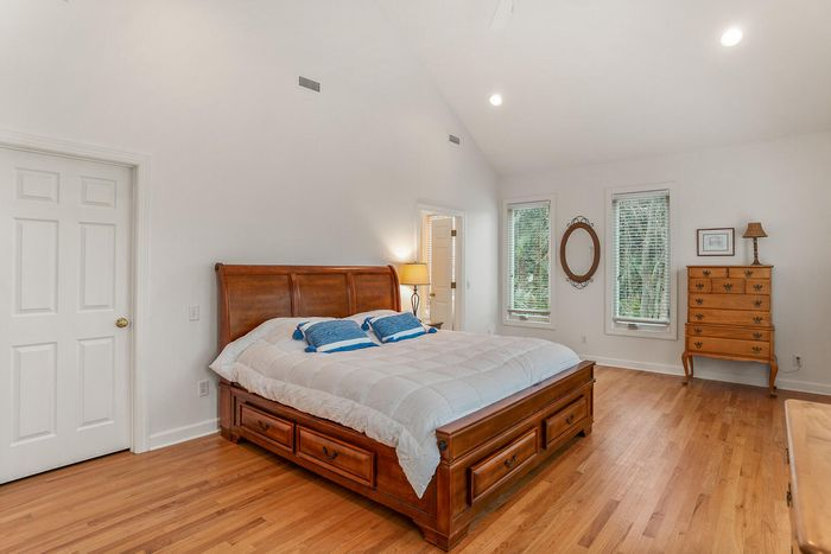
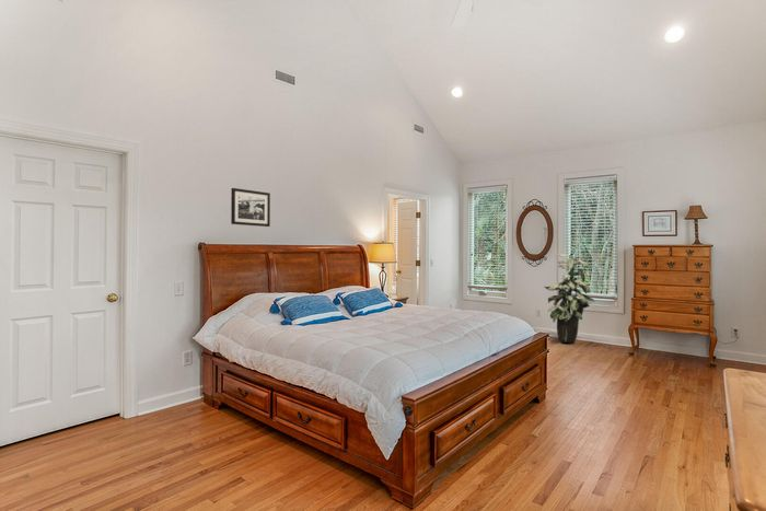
+ indoor plant (567, 298)
+ picture frame (251, 208)
